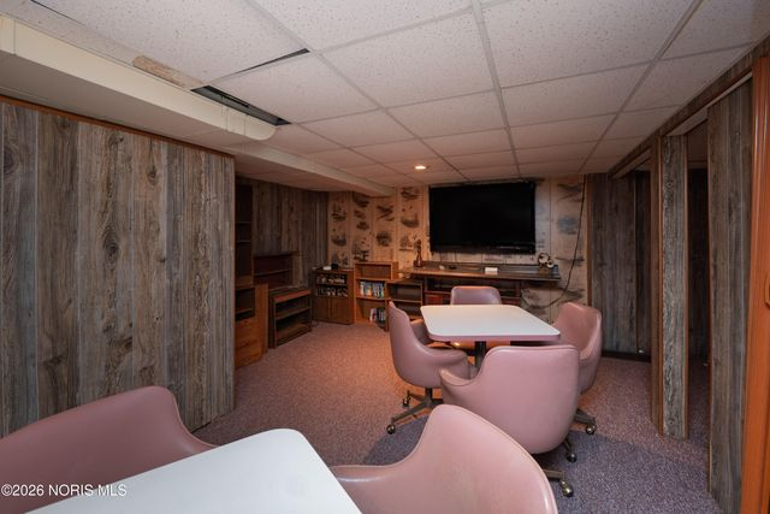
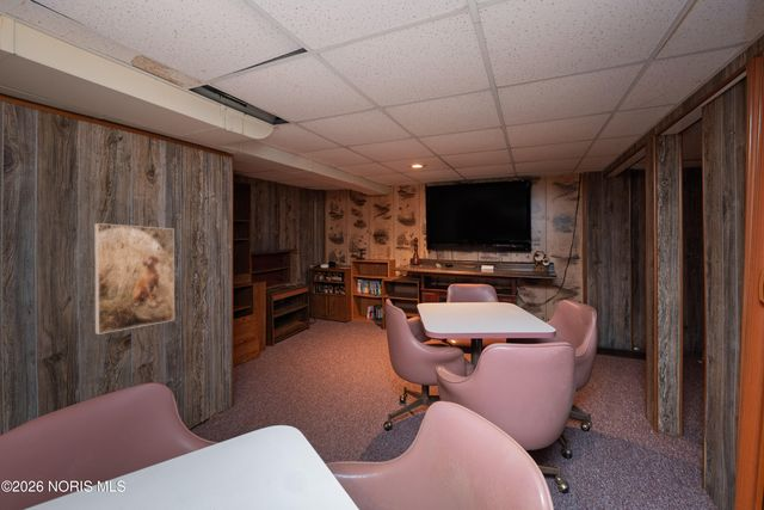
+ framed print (137, 276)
